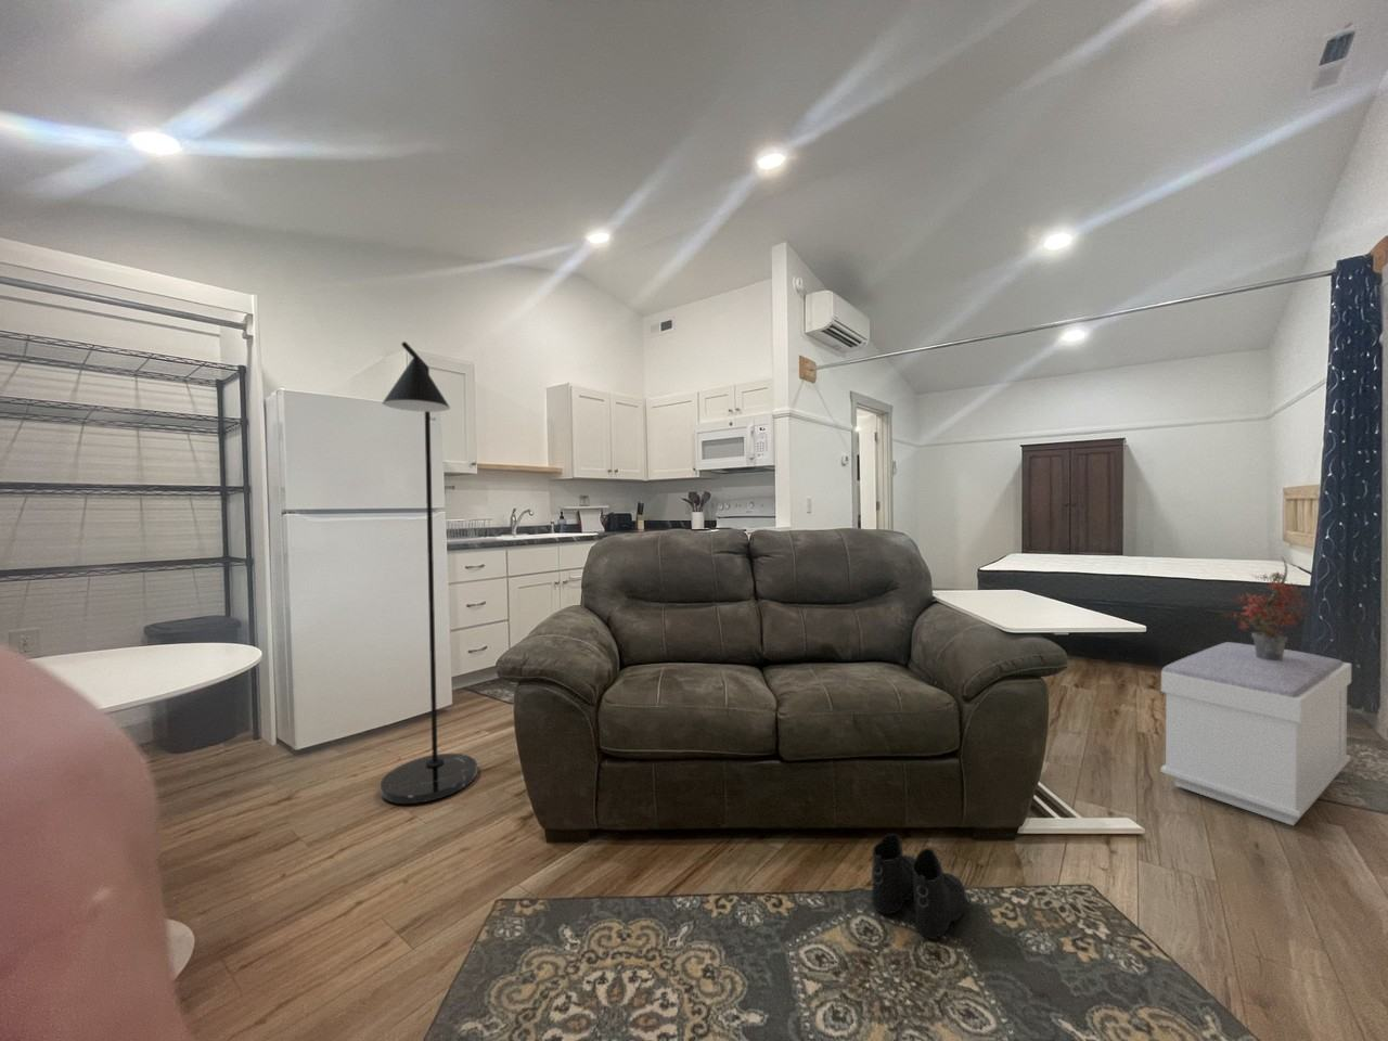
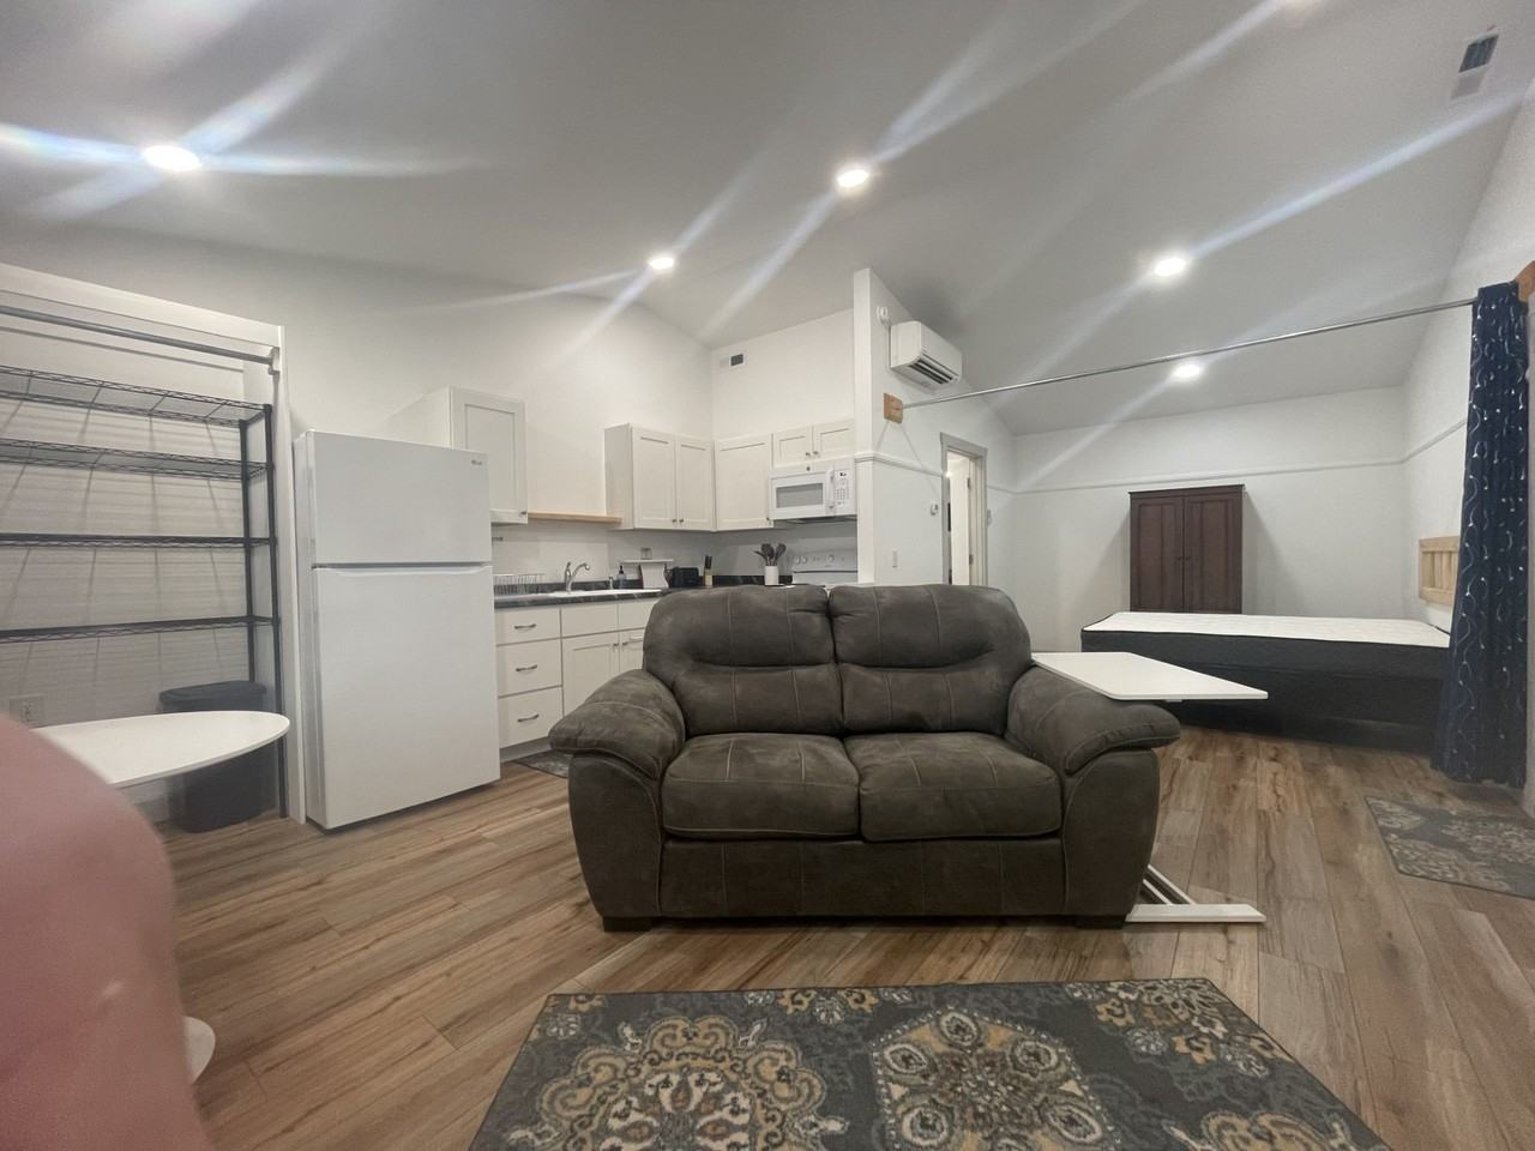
- bench (1256, 718)
- boots (917, 869)
- floor lamp (428, 573)
- potted plant (1271, 606)
